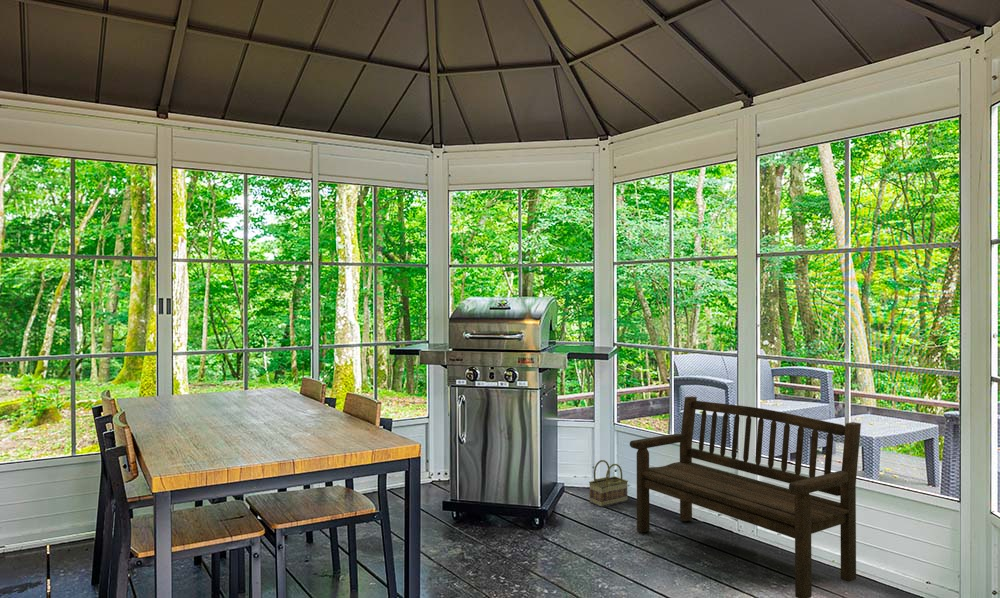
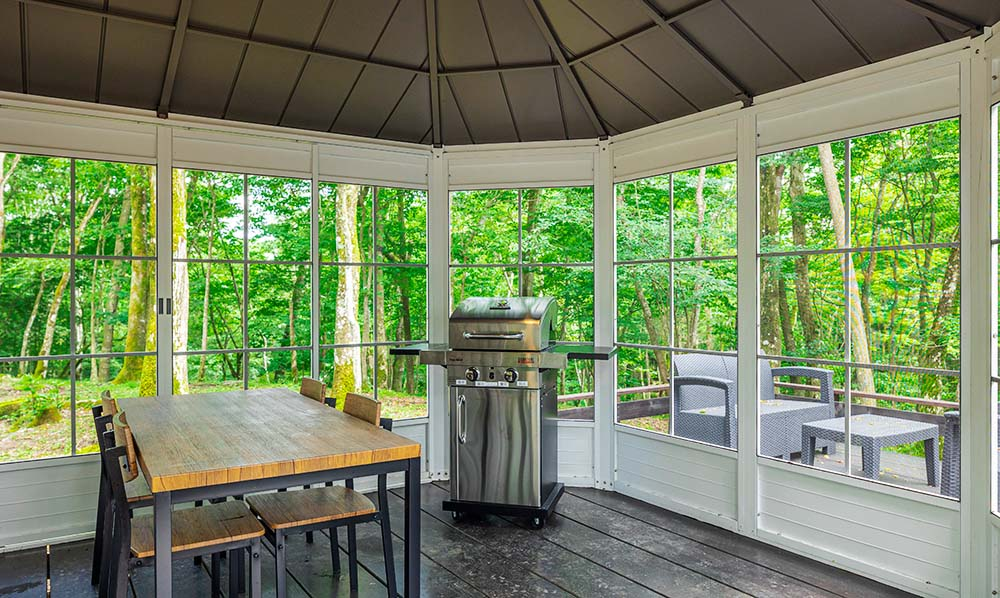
- bench (736, 482)
- basket (608, 481)
